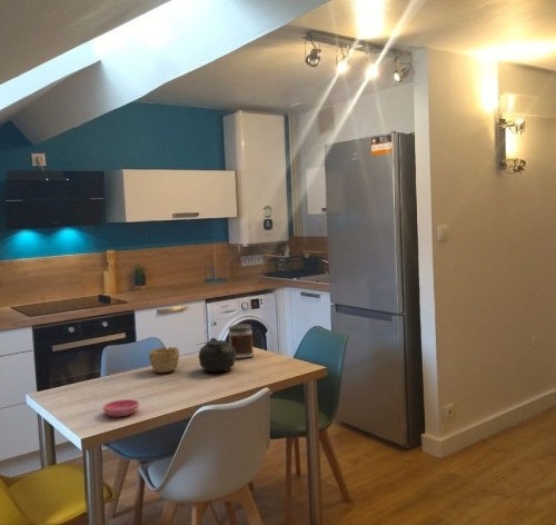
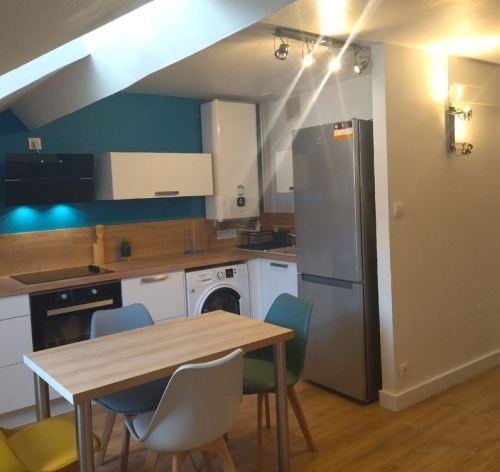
- saucer (121, 408)
- teapot (216, 355)
- bowl (163, 359)
- jar (240, 340)
